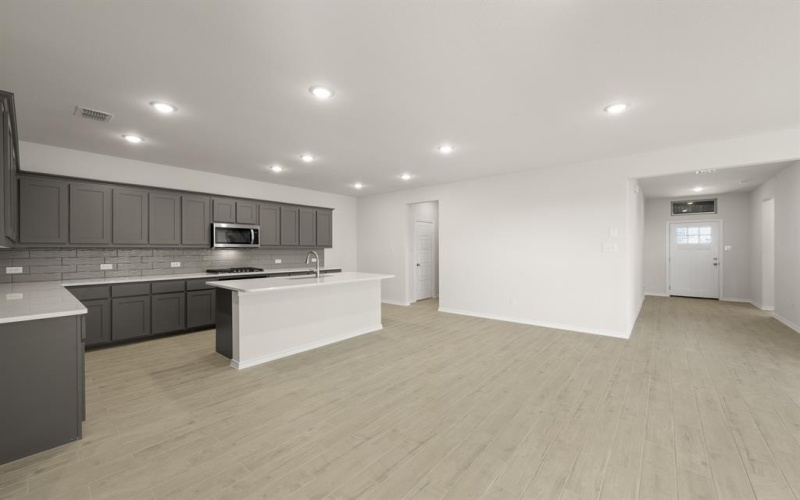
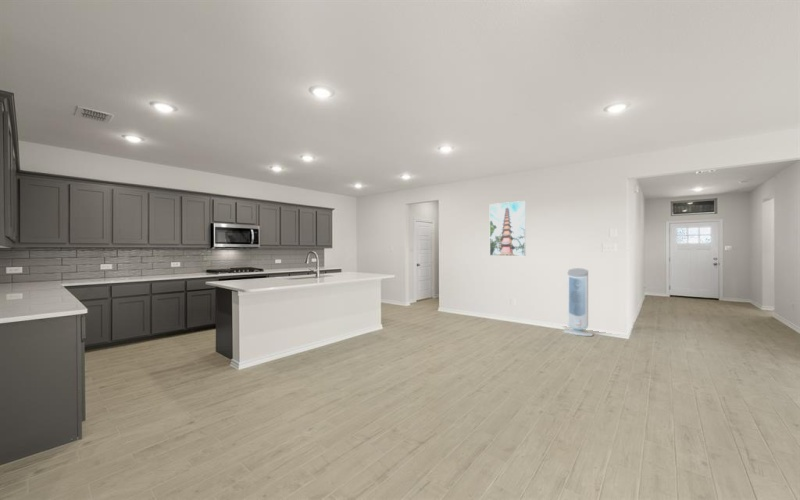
+ air purifier (577, 300)
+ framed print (507, 229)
